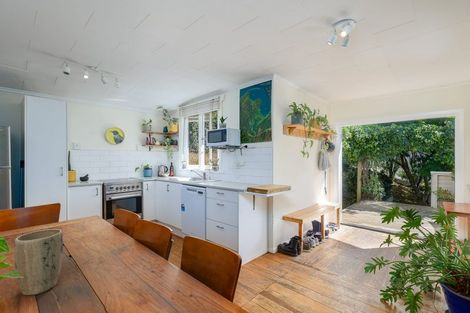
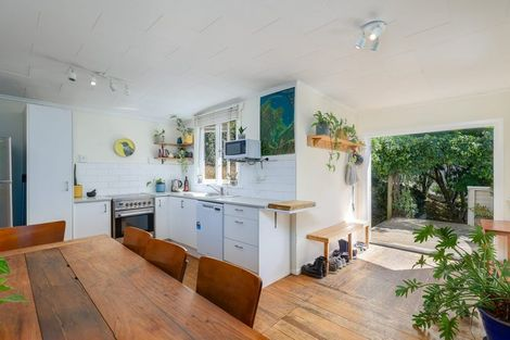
- plant pot (40, 260)
